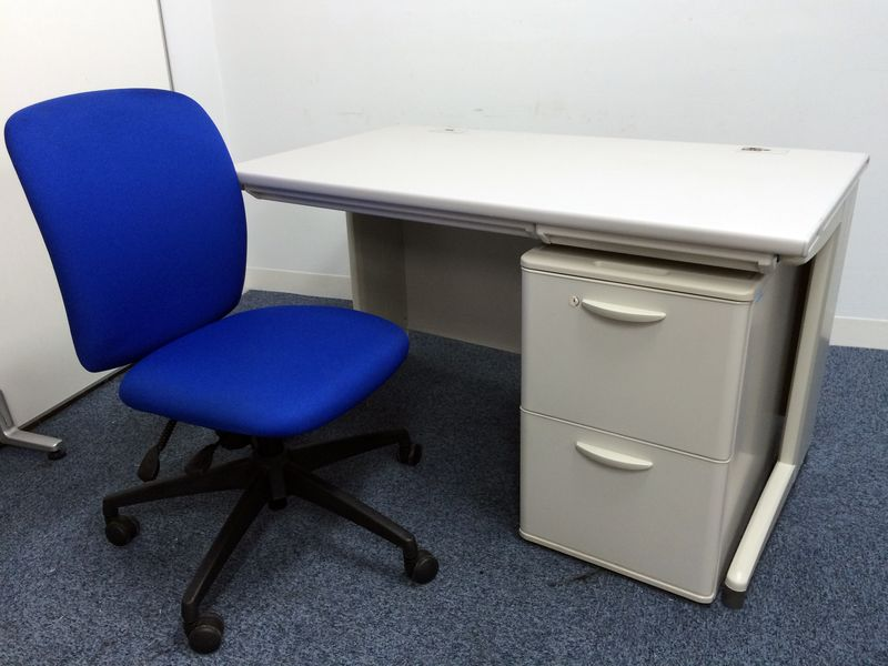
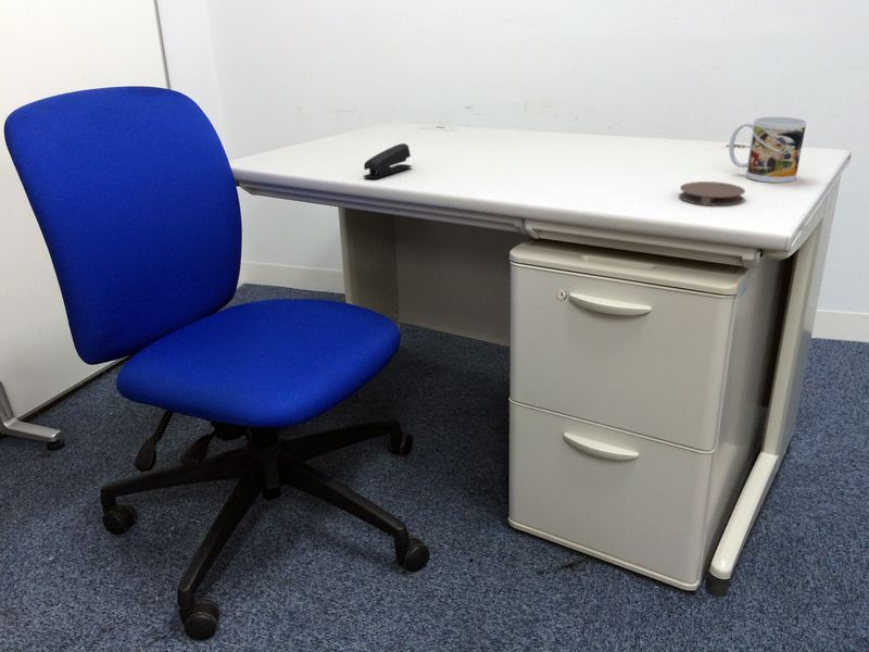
+ coaster (711, 192)
+ mug (764, 148)
+ stapler (387, 160)
